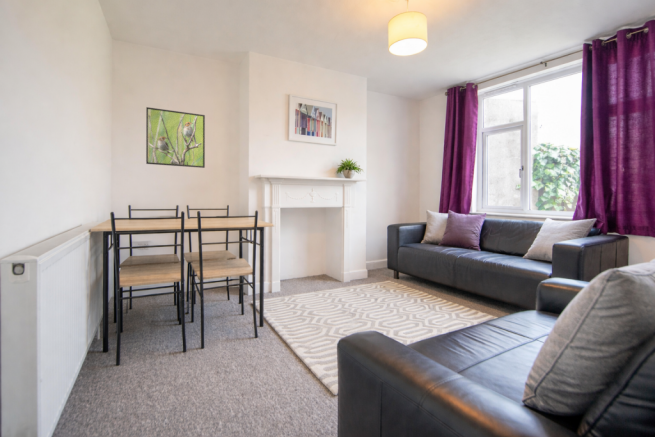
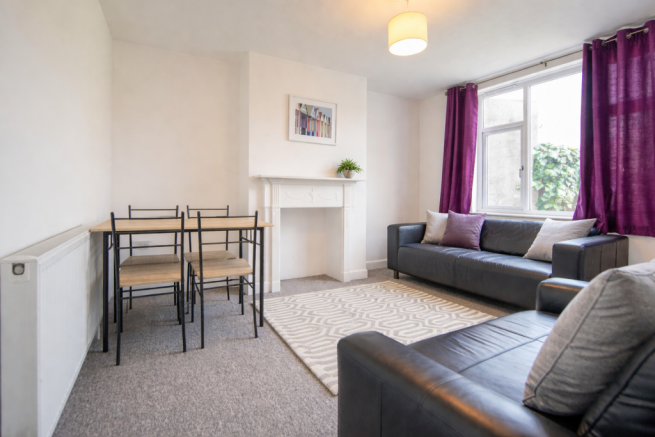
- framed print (176, 138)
